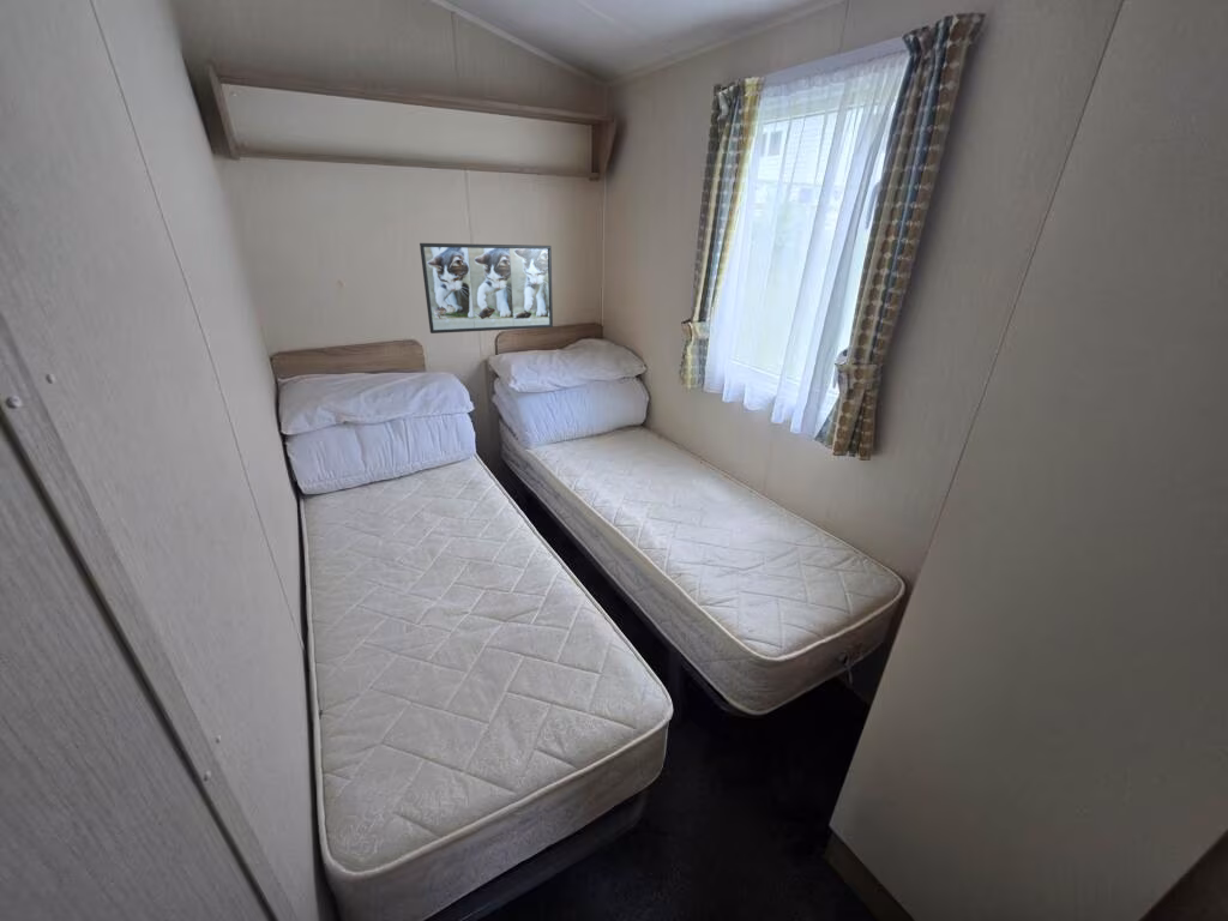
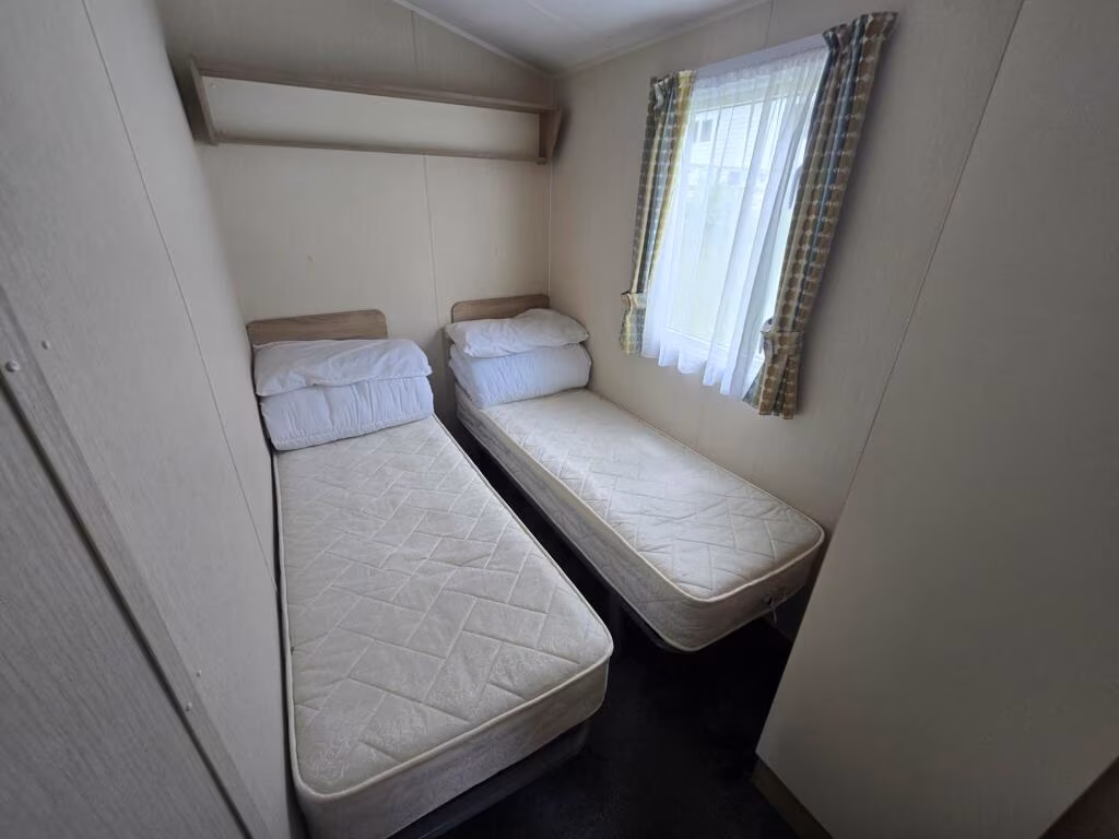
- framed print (490, 288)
